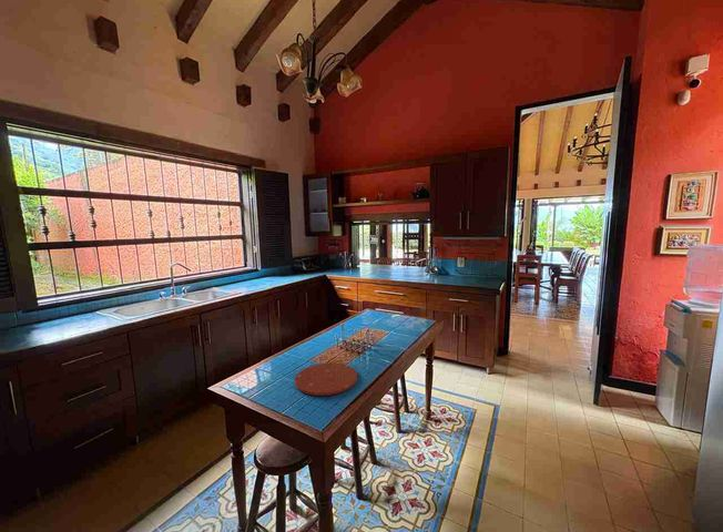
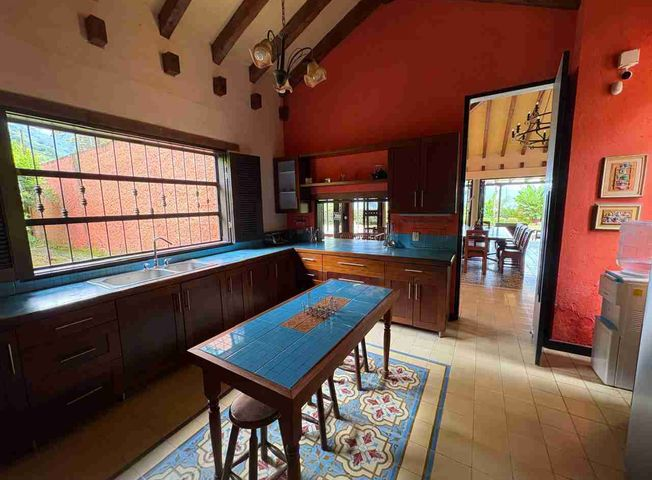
- plate (326, 377)
